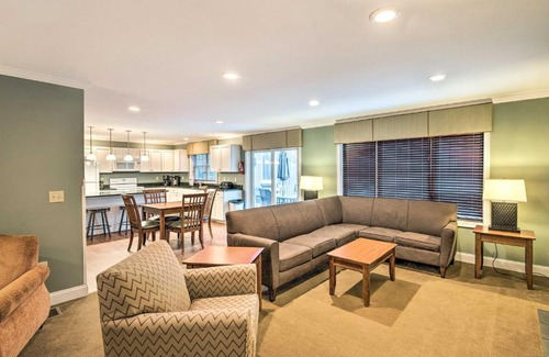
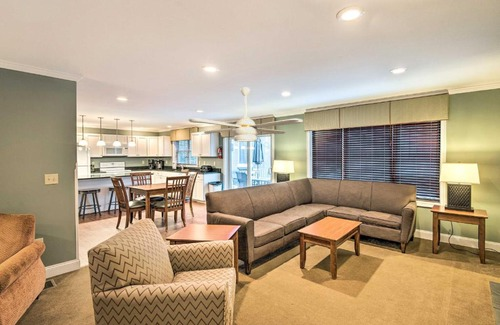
+ ceiling fan (245, 114)
